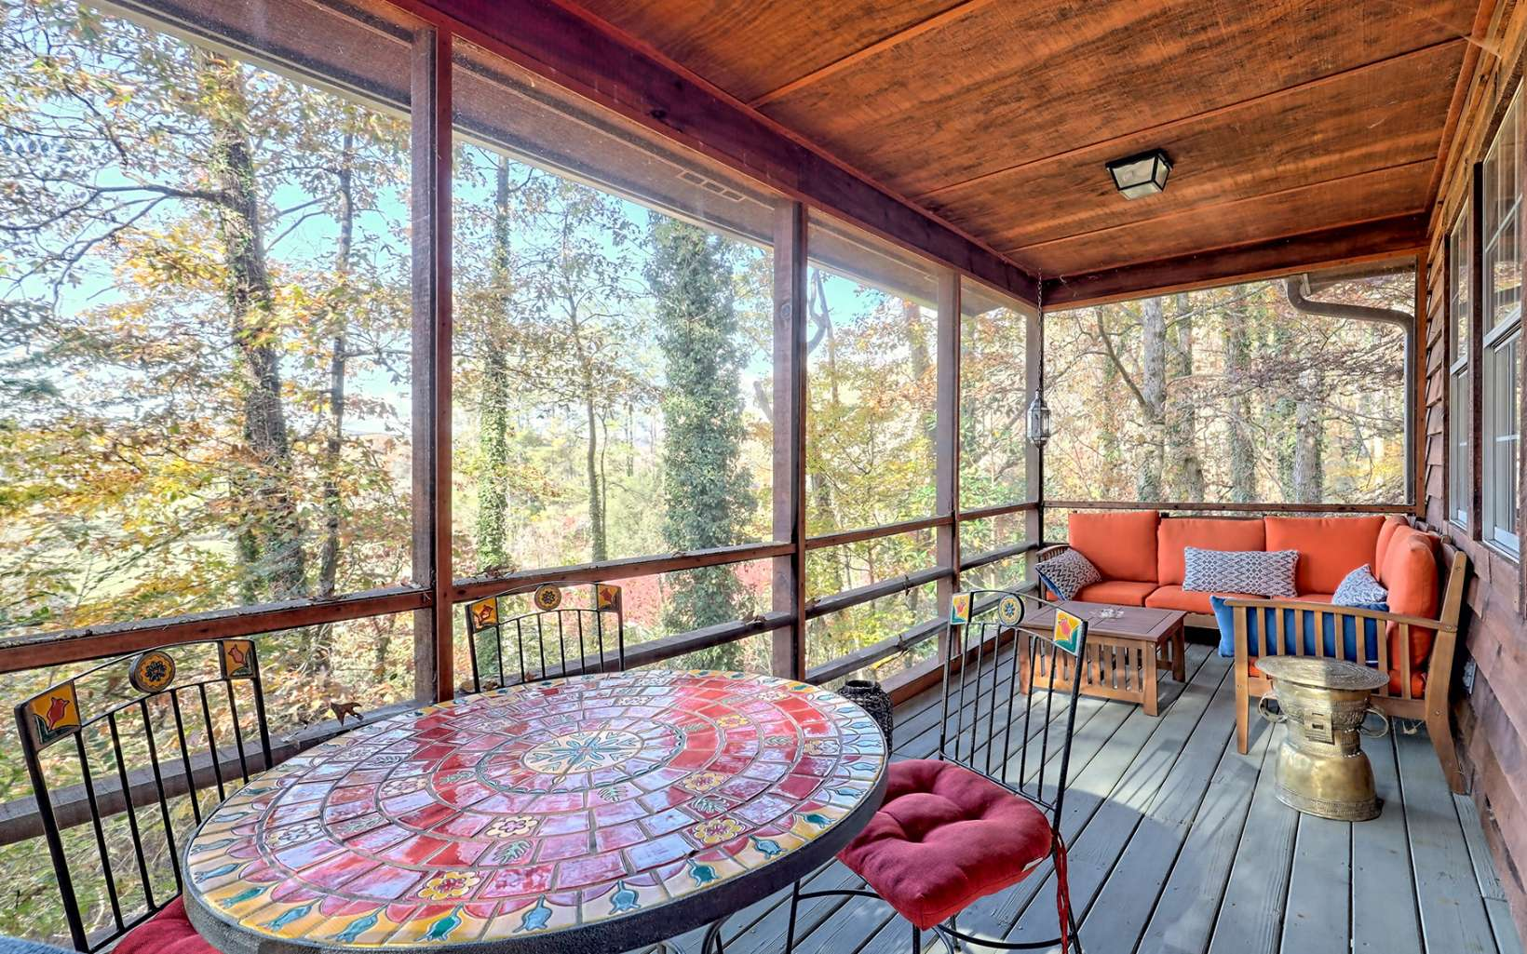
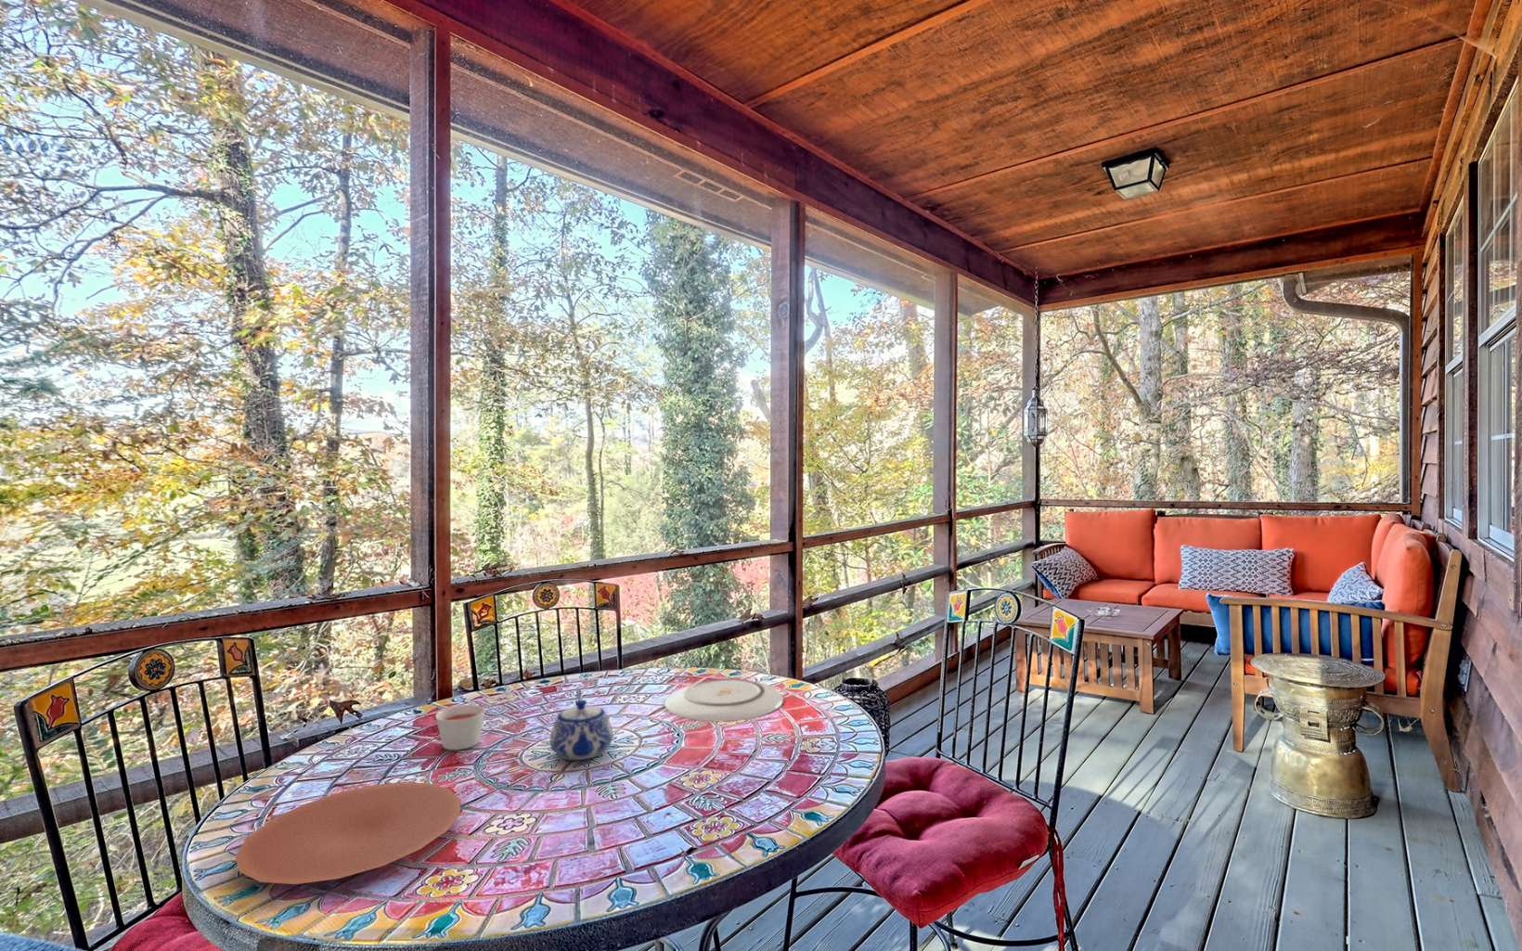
+ candle (460, 727)
+ plate (724, 695)
+ plate (356, 834)
+ teapot (581, 729)
